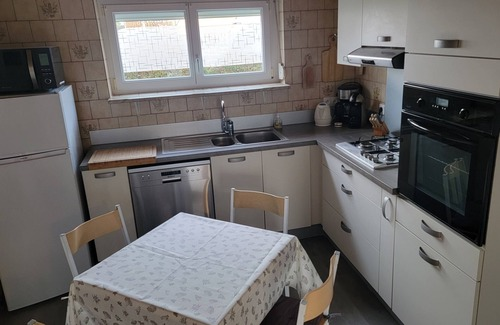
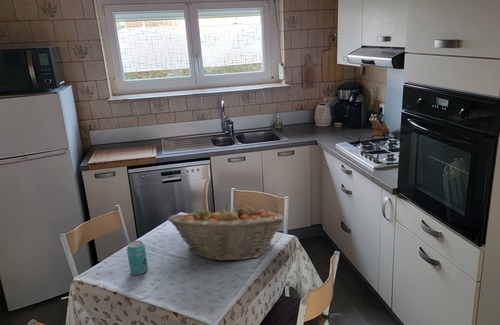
+ beverage can (137, 257)
+ fruit basket (226, 226)
